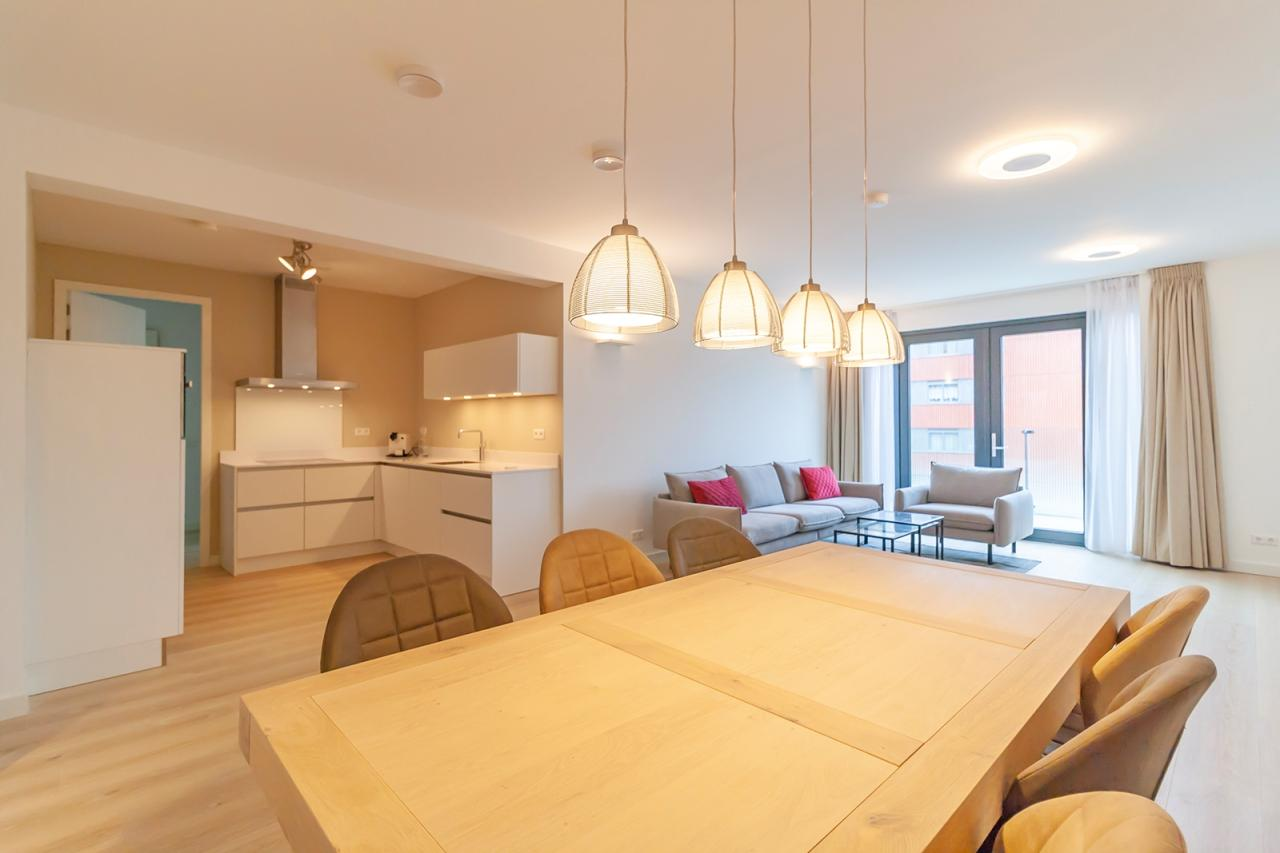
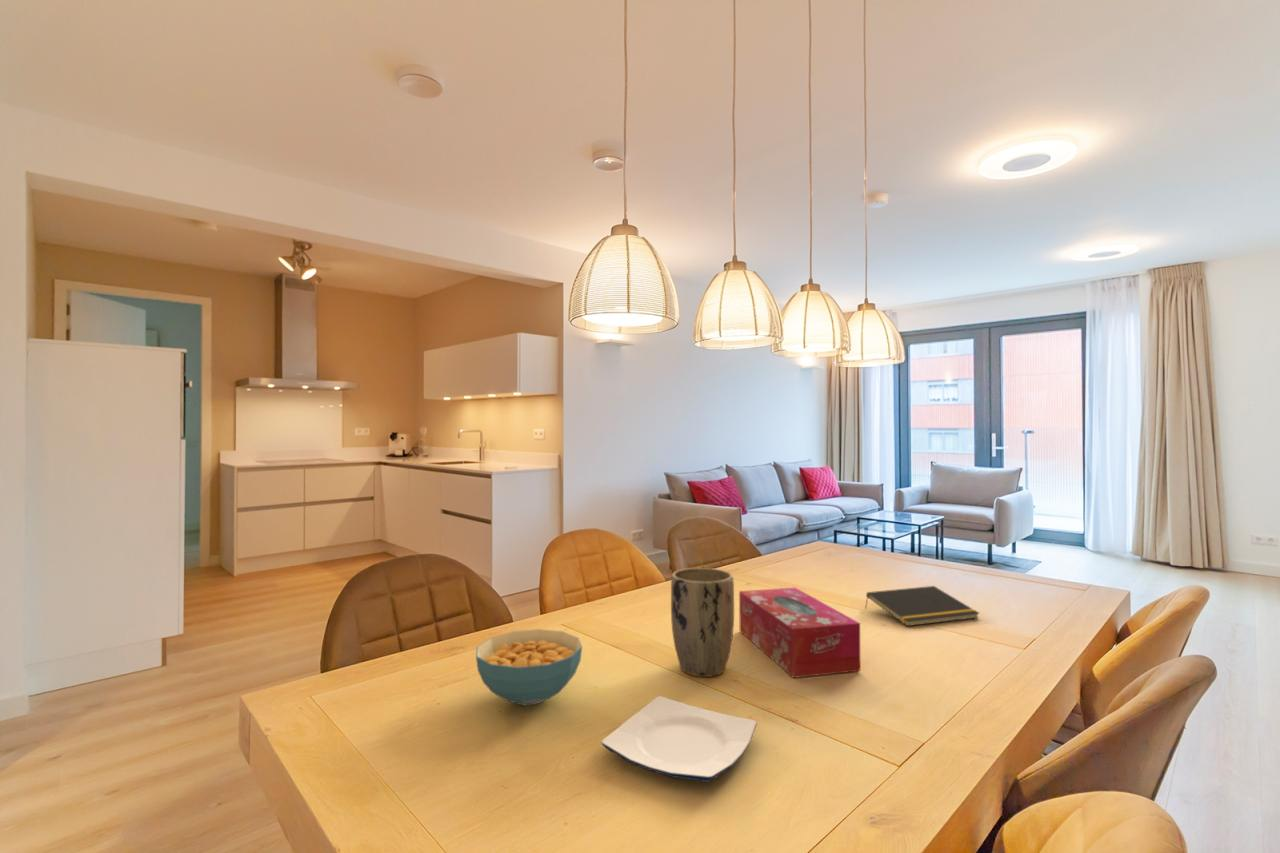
+ plate (681, 739)
+ tissue box (794, 627)
+ cereal bowl (529, 672)
+ notepad (921, 604)
+ plant pot (702, 621)
